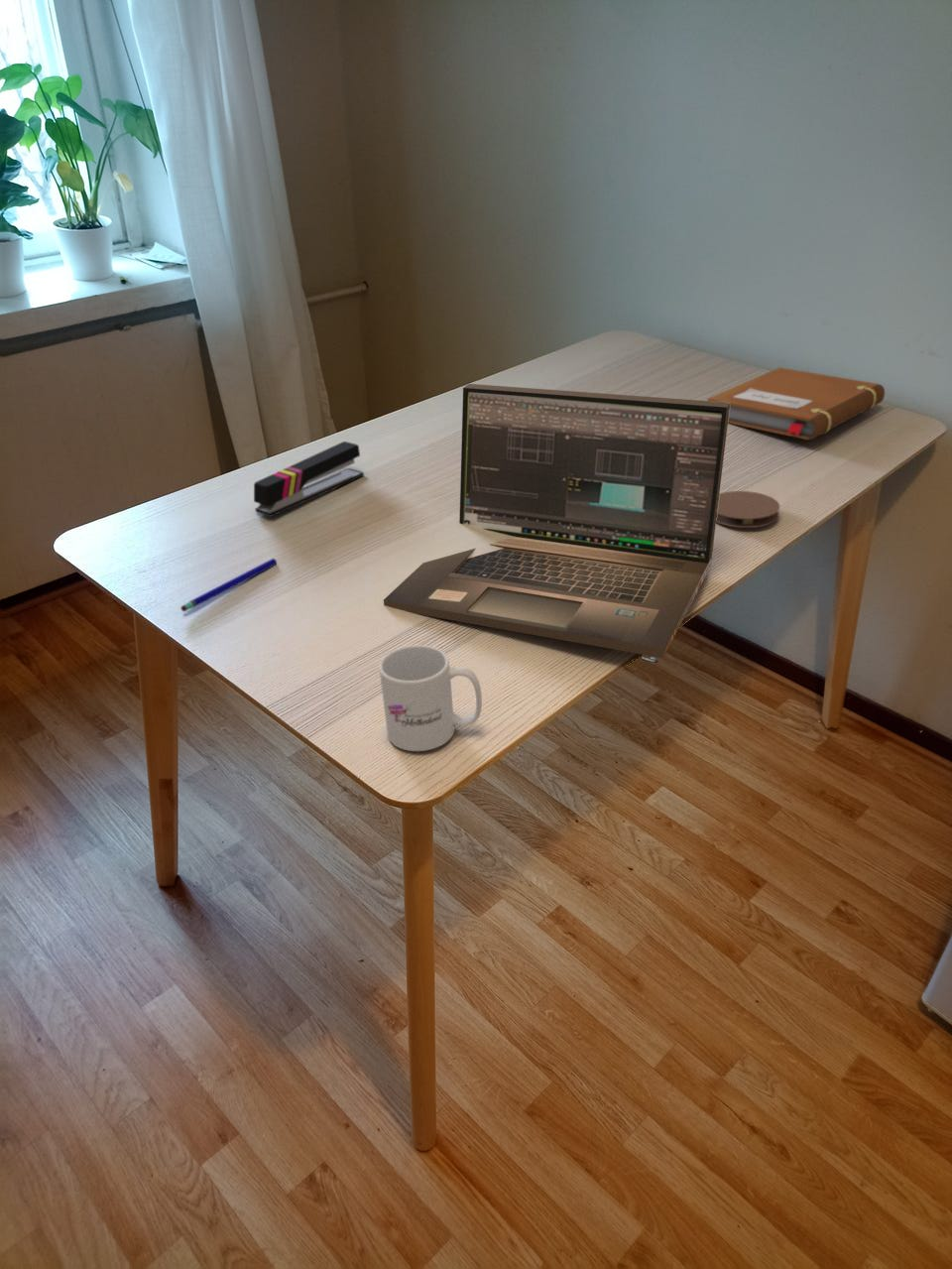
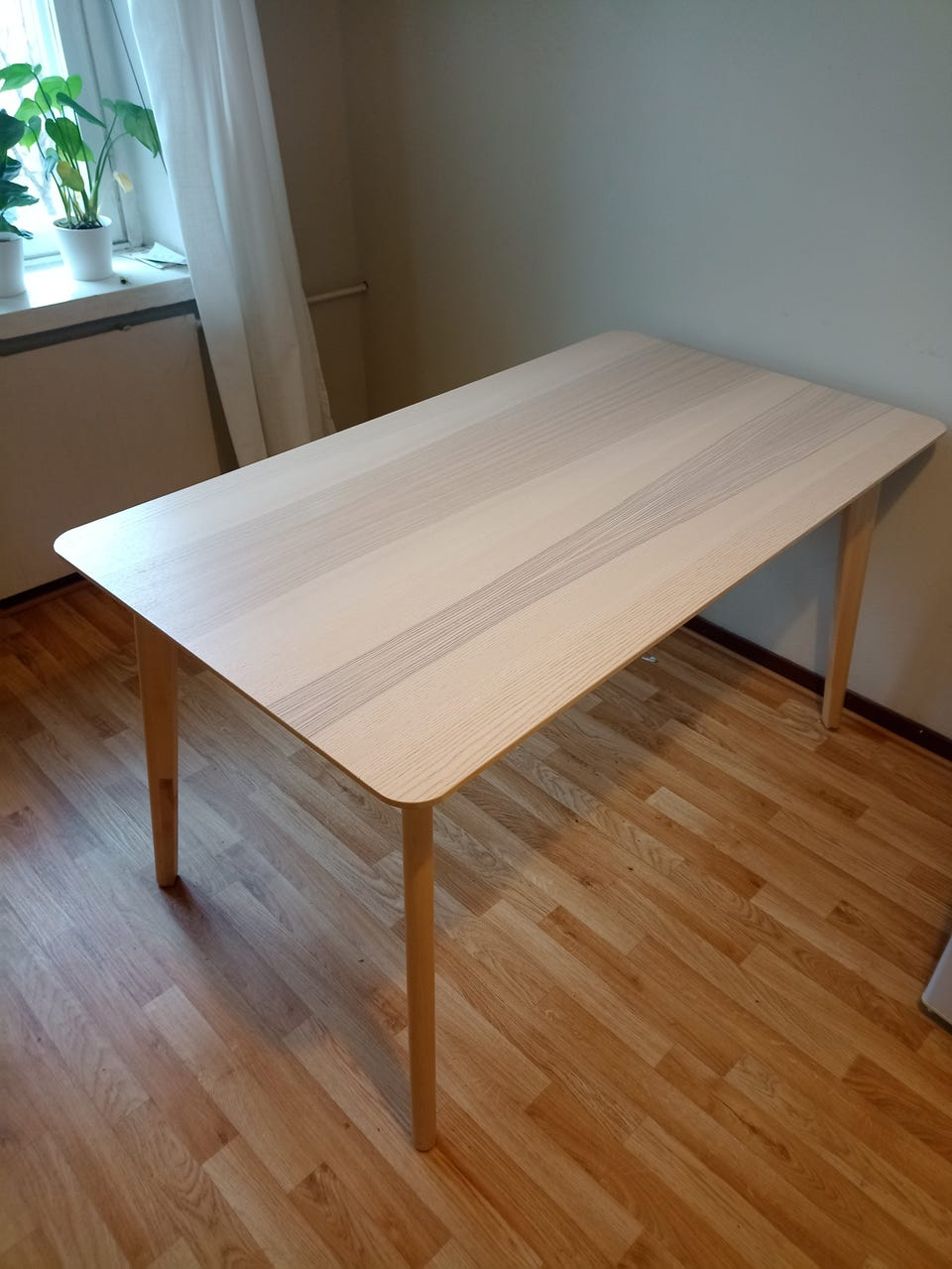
- notebook (794, 402)
- coaster (743, 508)
- laptop (555, 506)
- pen (230, 583)
- mug (432, 697)
- stapler (308, 476)
